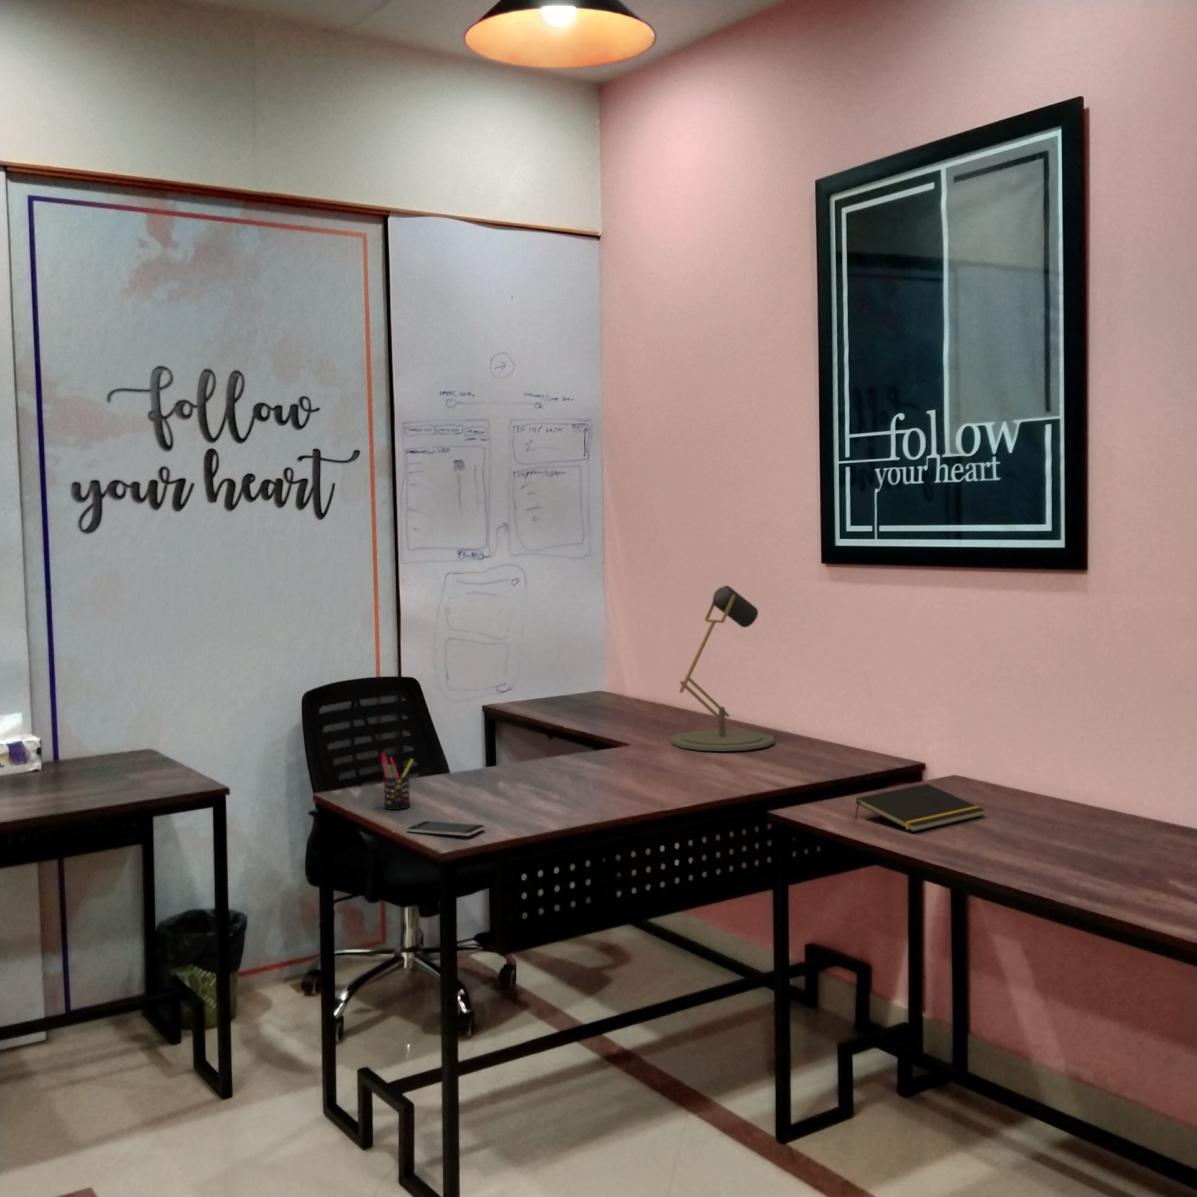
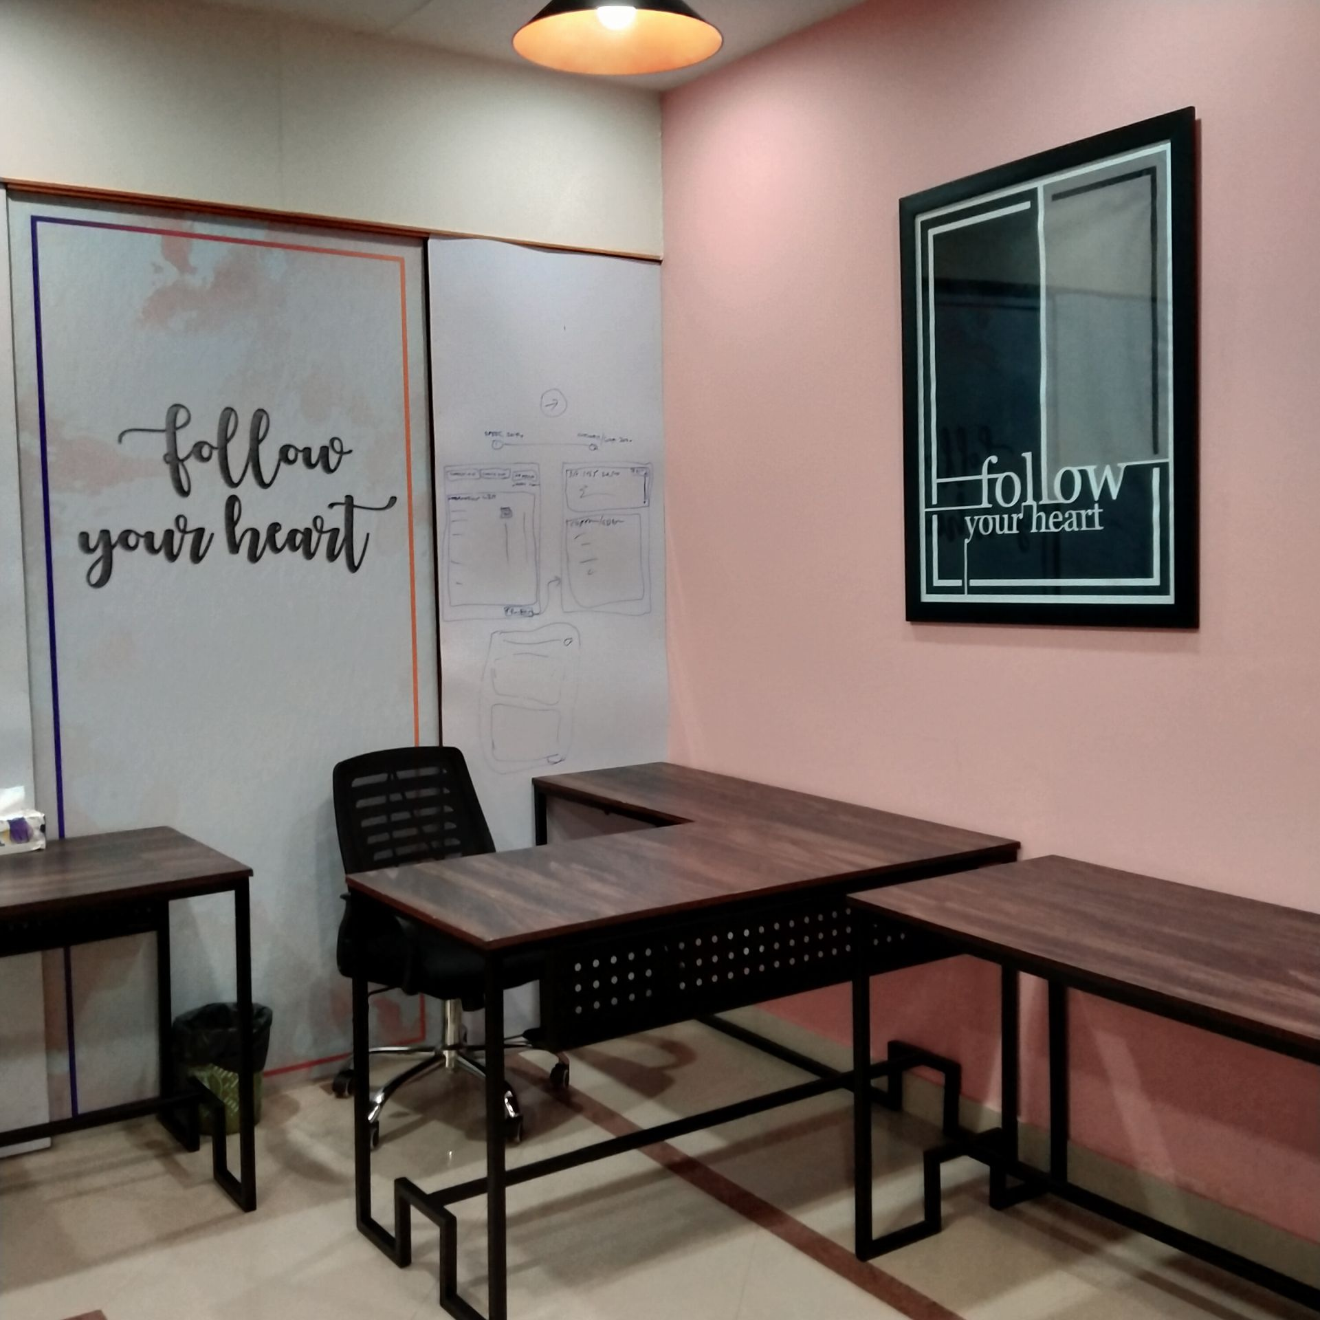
- desk lamp (700, 653)
- smartphone (446, 828)
- pen holder (394, 780)
- notepad (920, 806)
